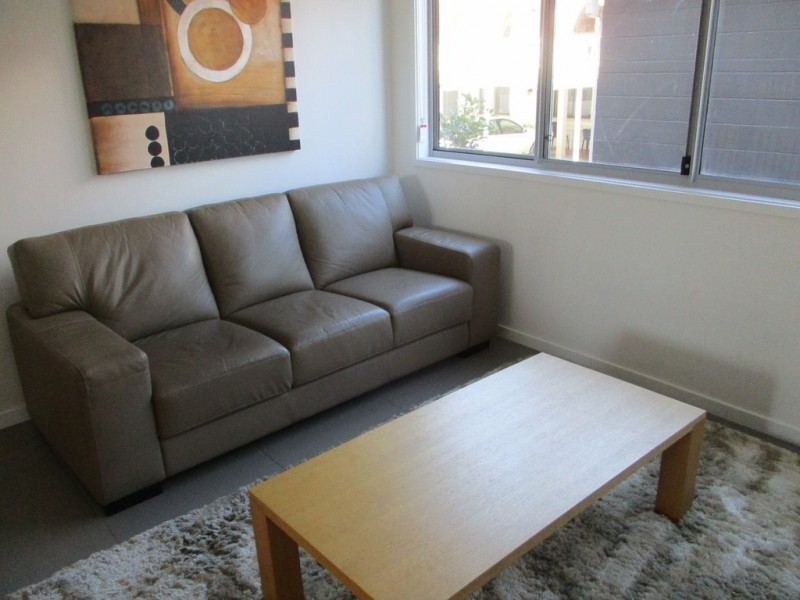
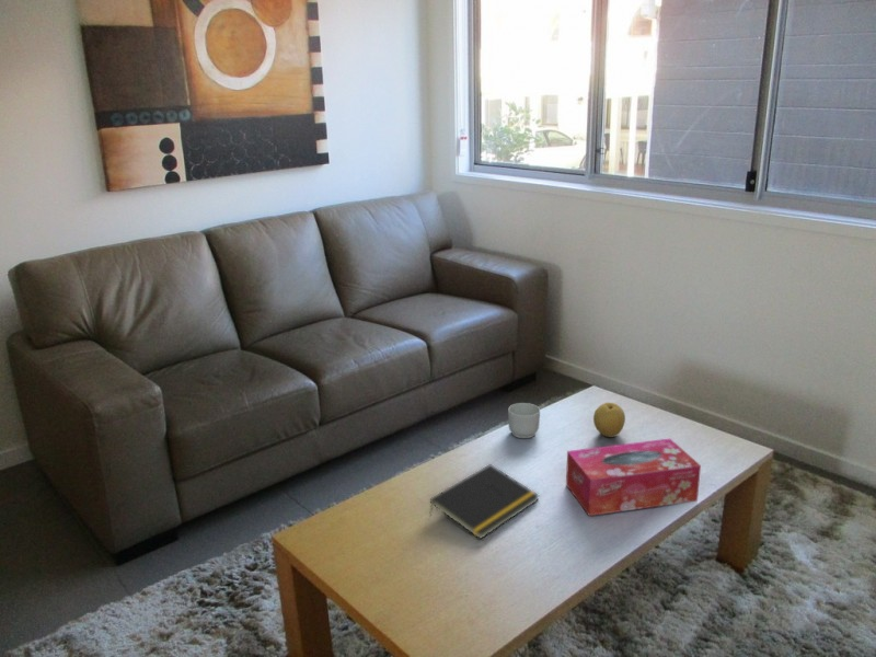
+ tissue box (631, 475)
+ notepad (485, 498)
+ mug (526, 419)
+ fruit (609, 419)
